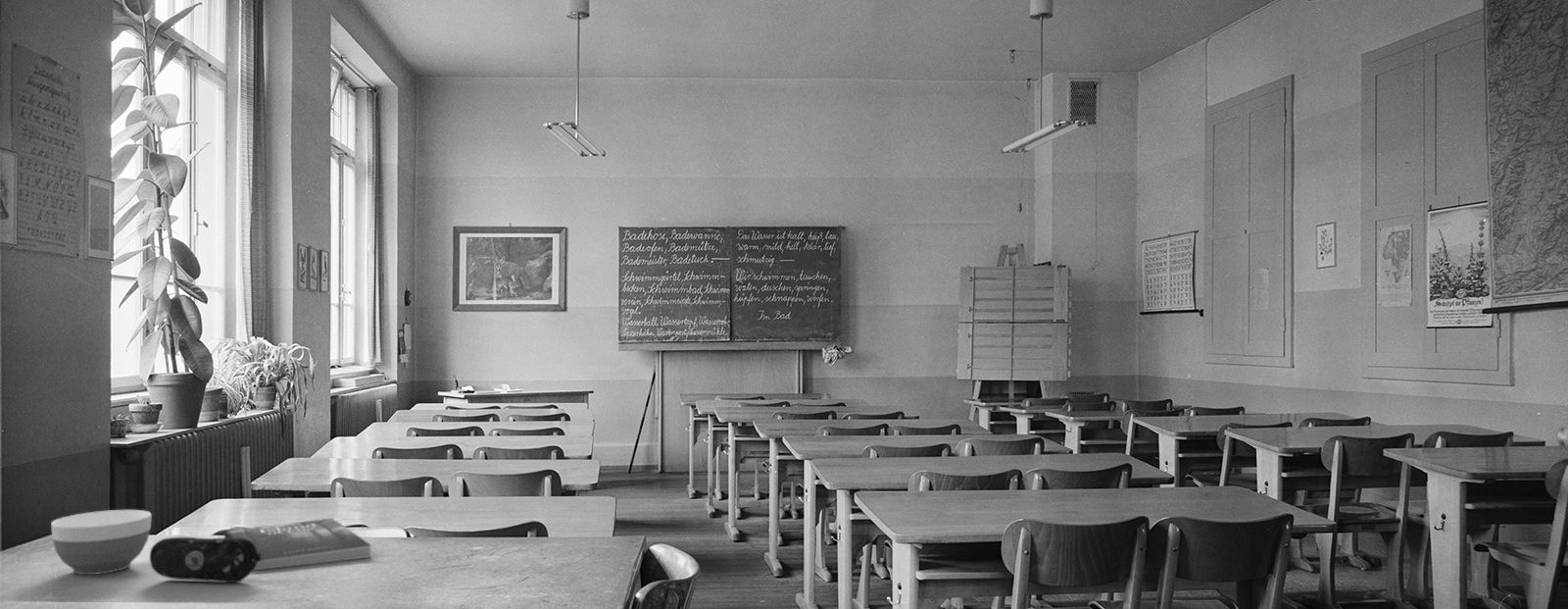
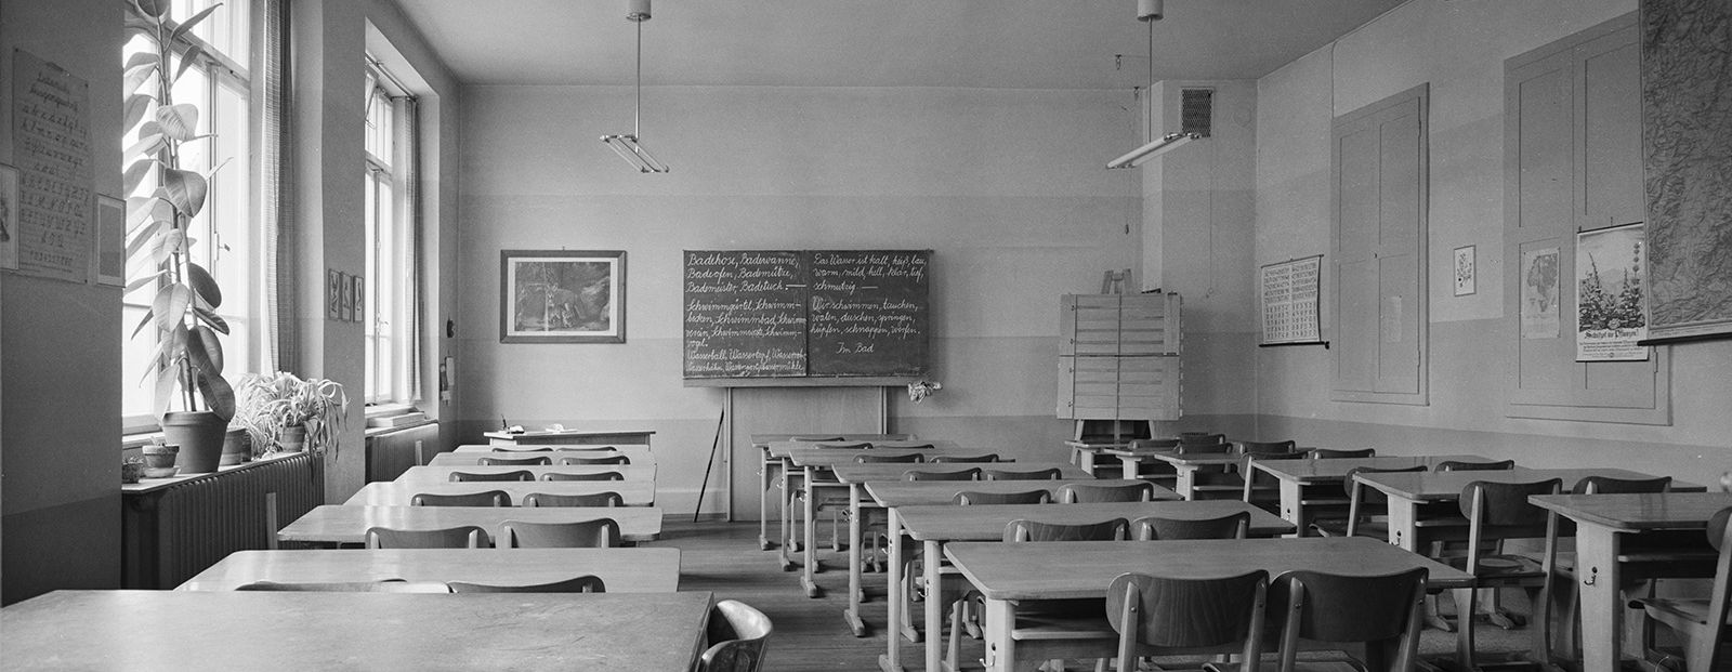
- pencil case (203, 558)
- bowl (102, 542)
- book (295, 543)
